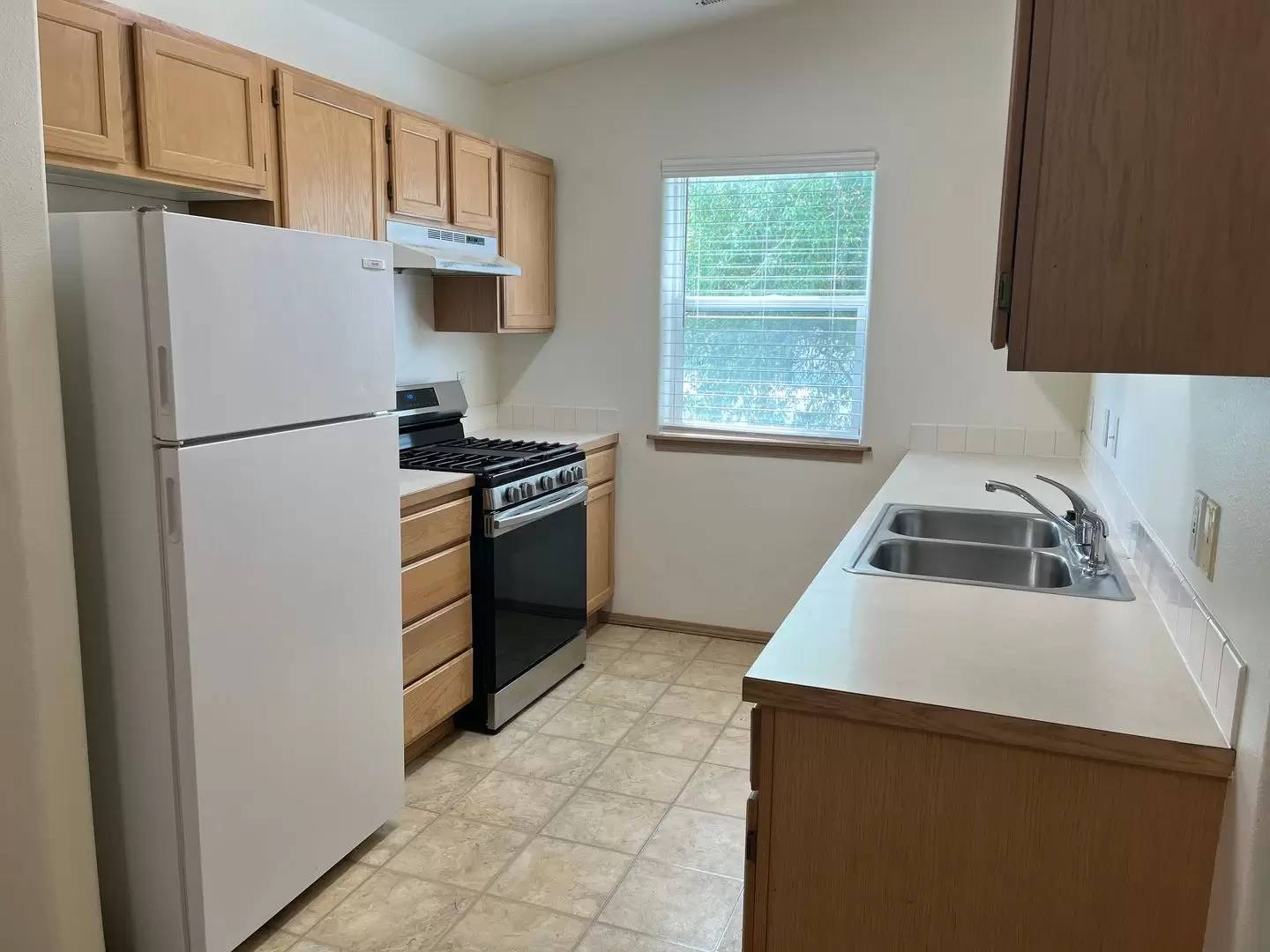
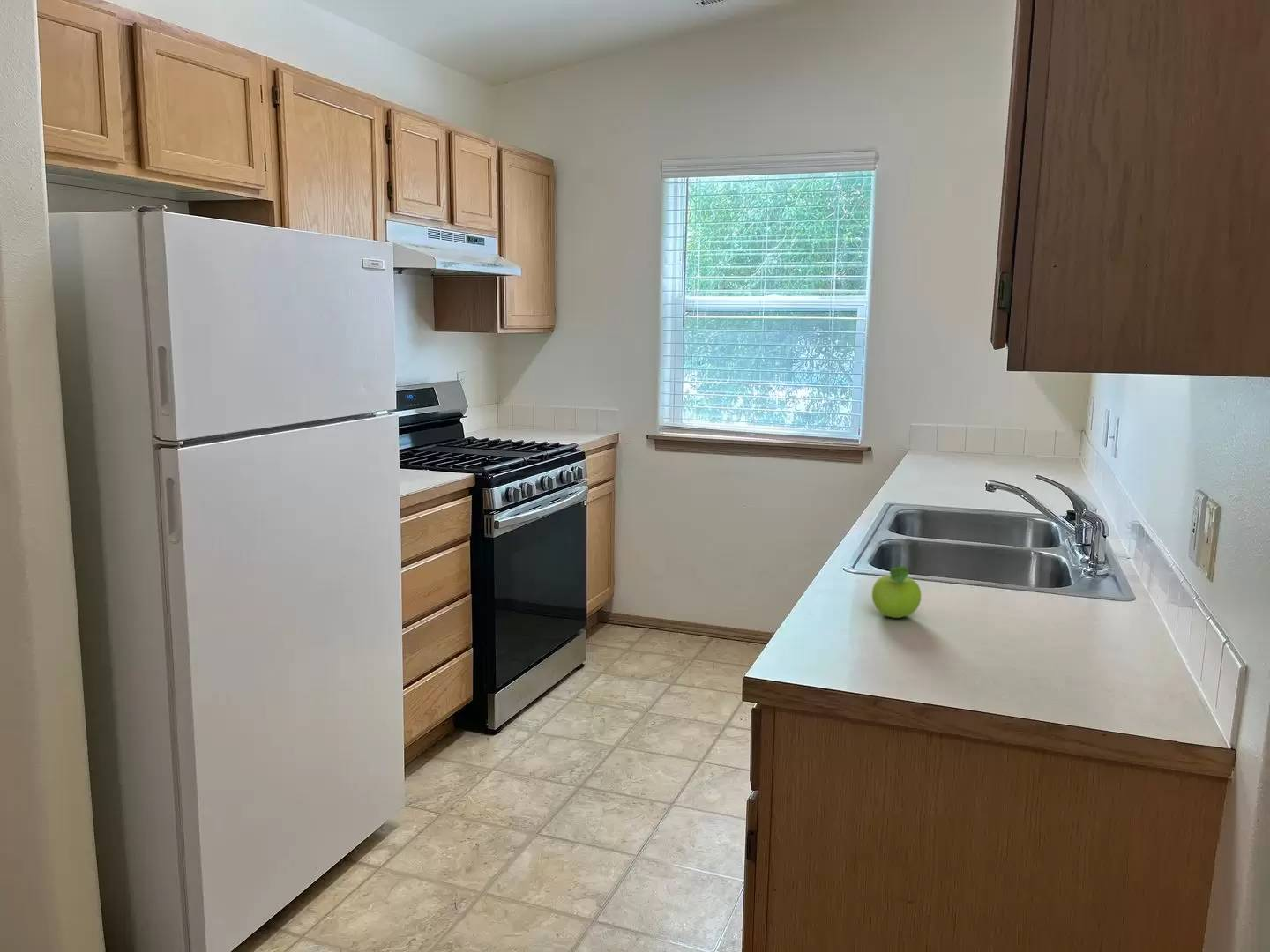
+ fruit (897, 591)
